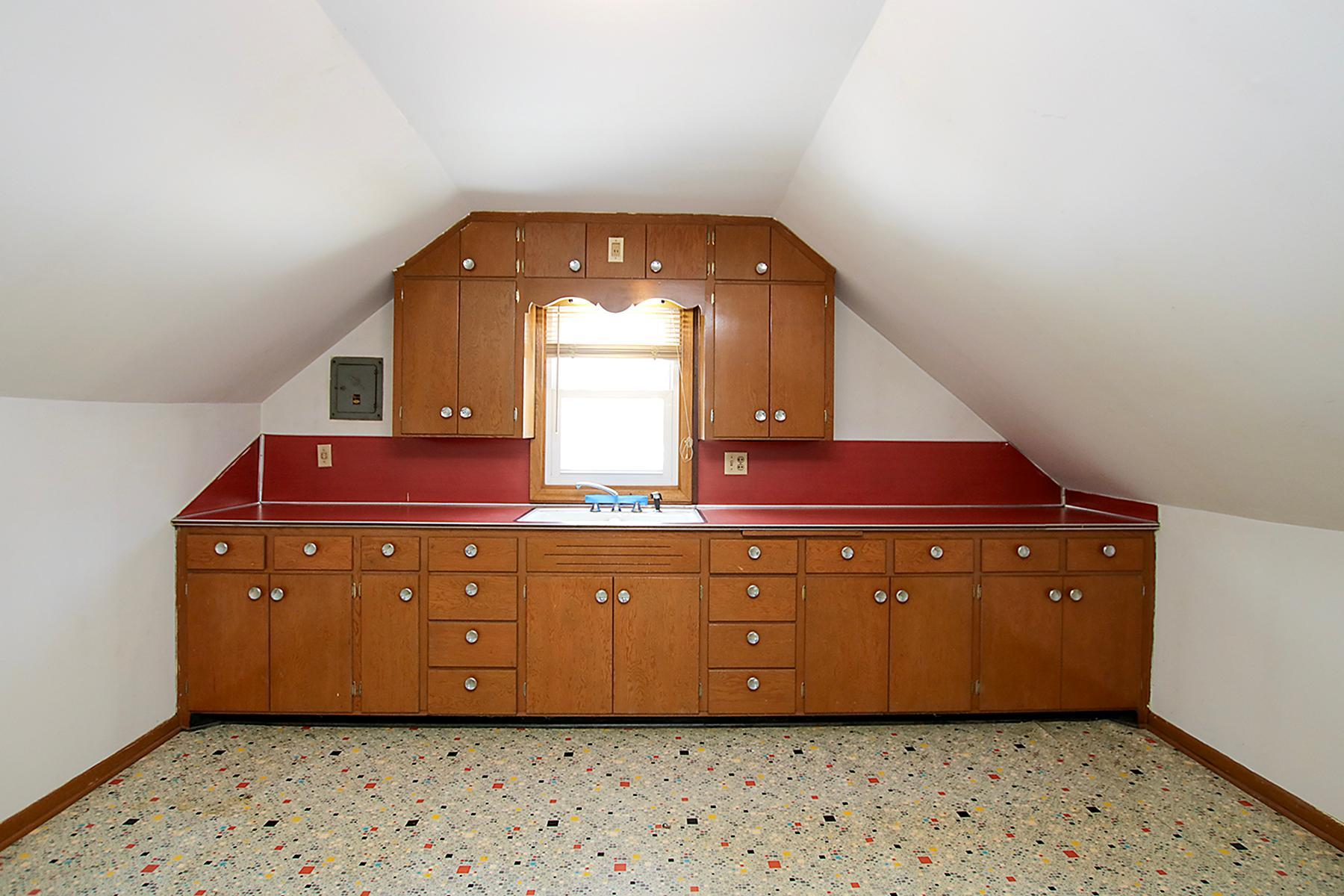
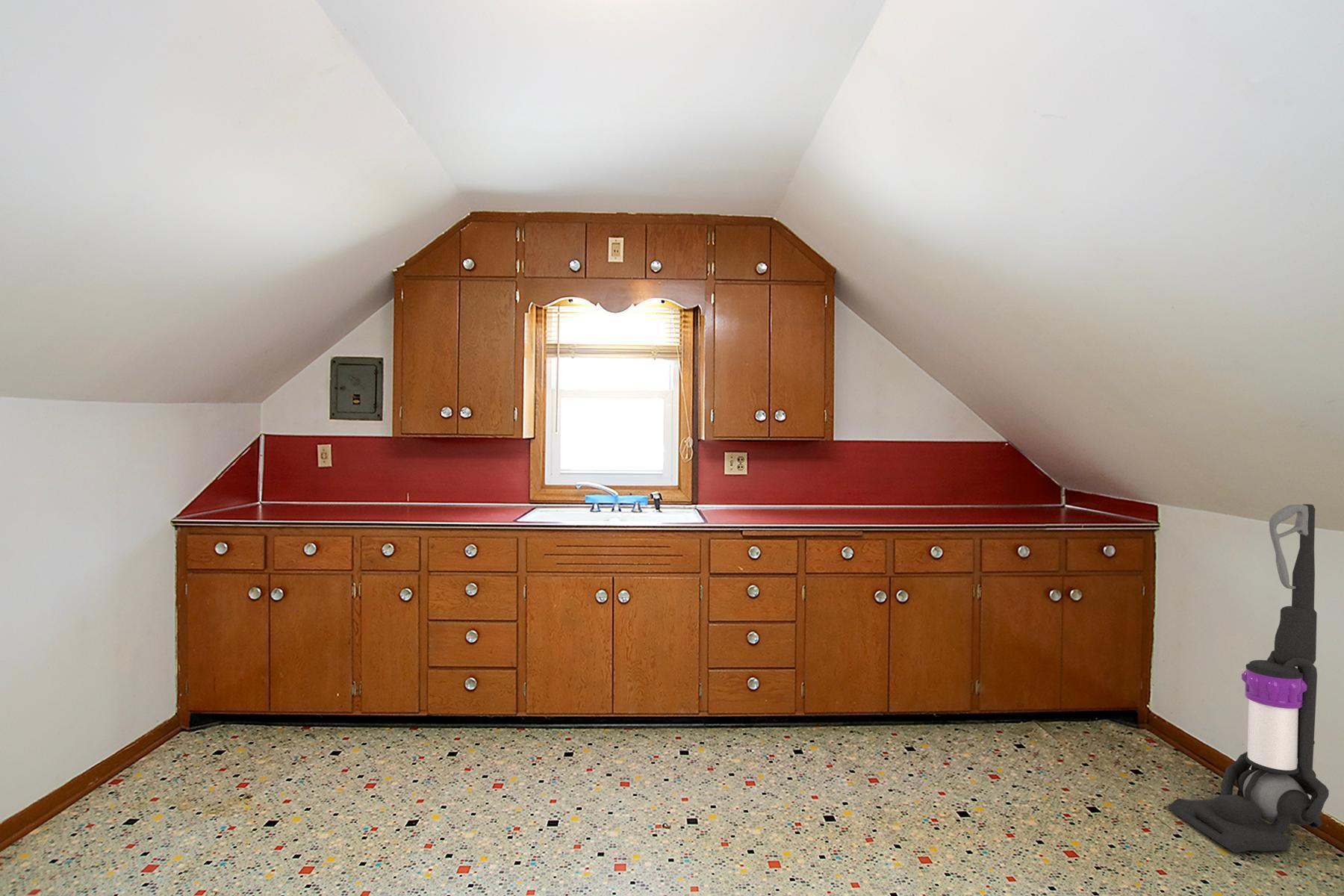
+ vacuum cleaner (1263, 668)
